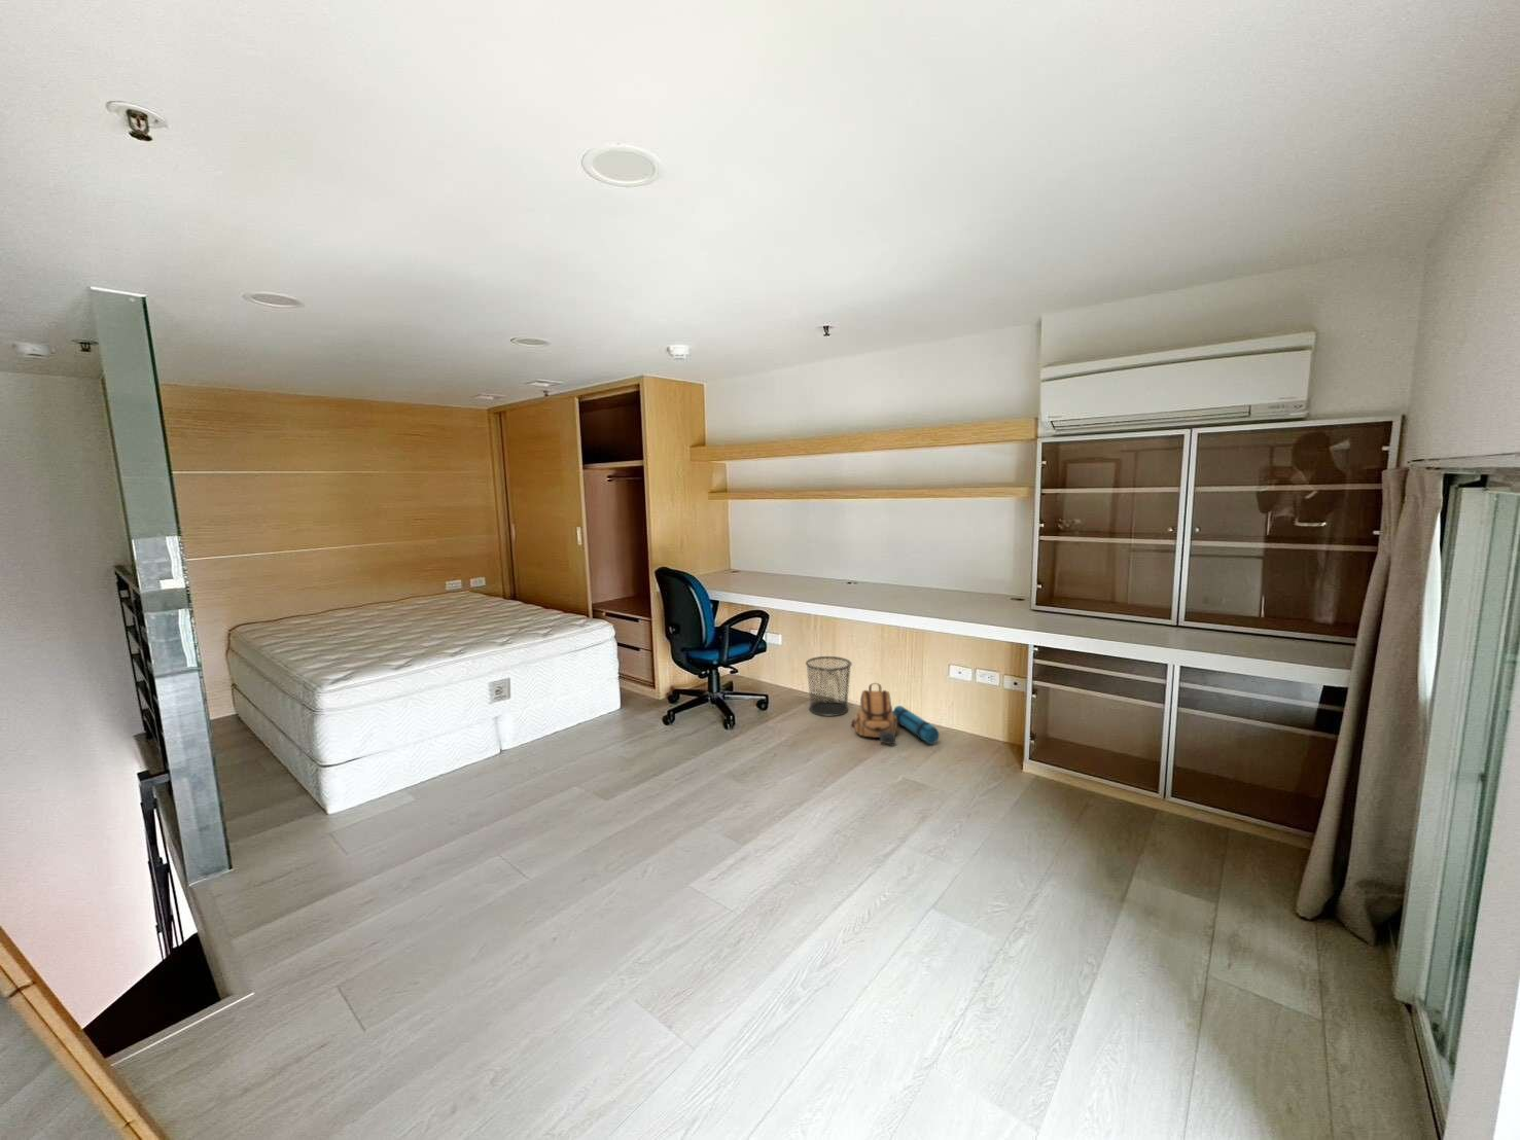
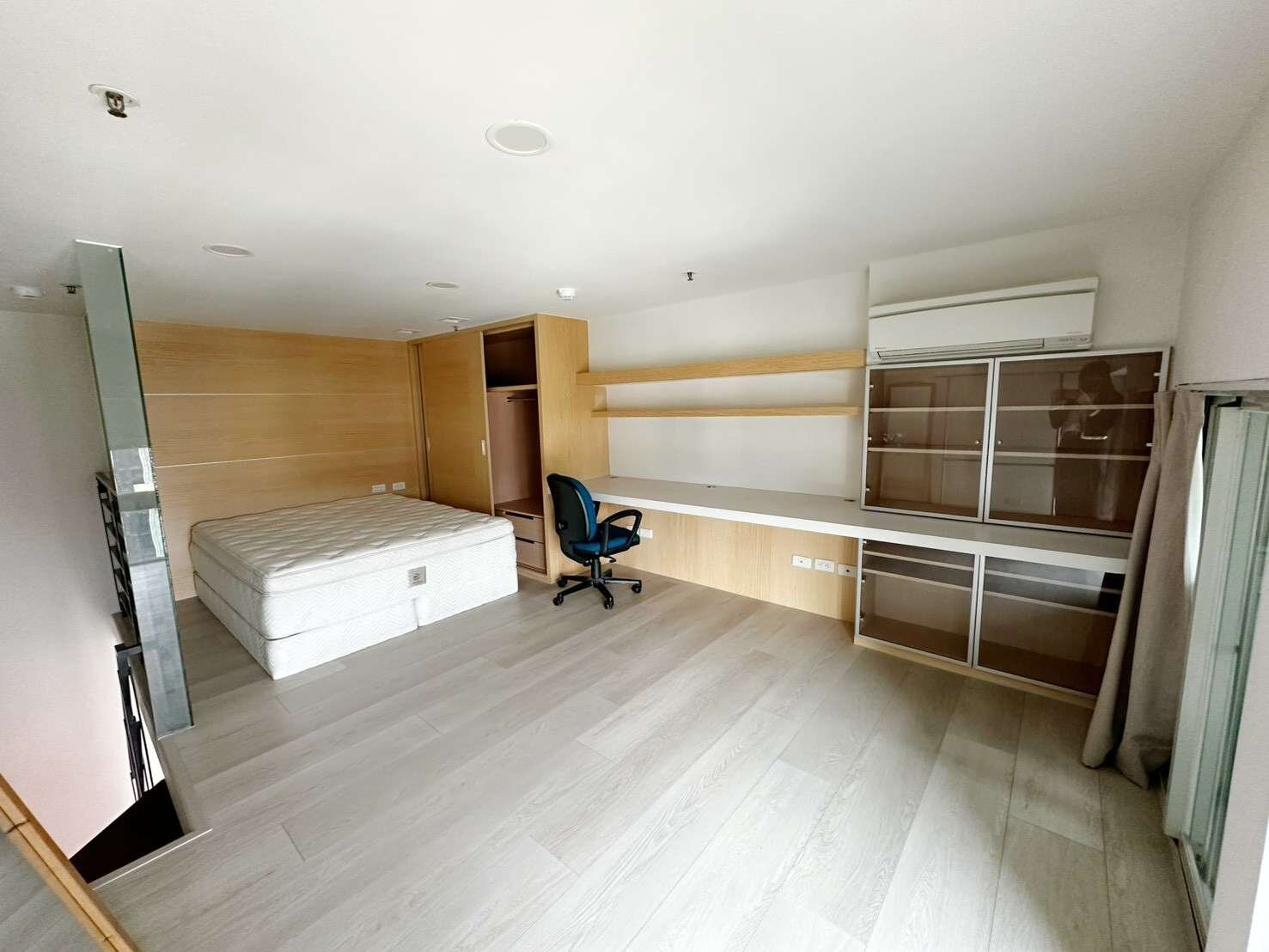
- waste bin (828, 685)
- backpack (895, 708)
